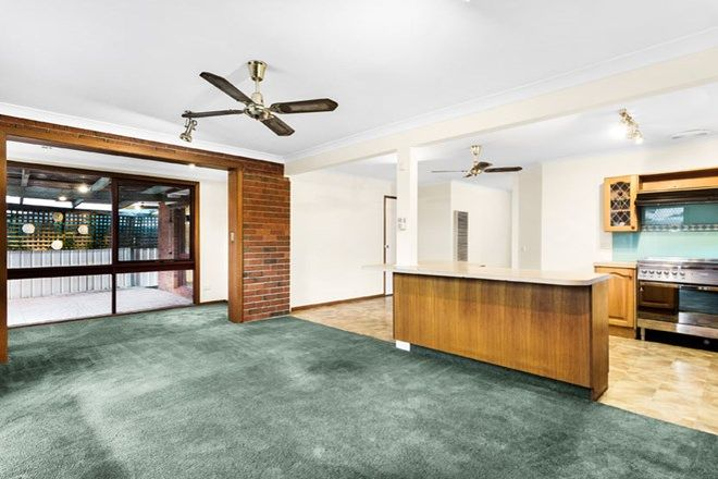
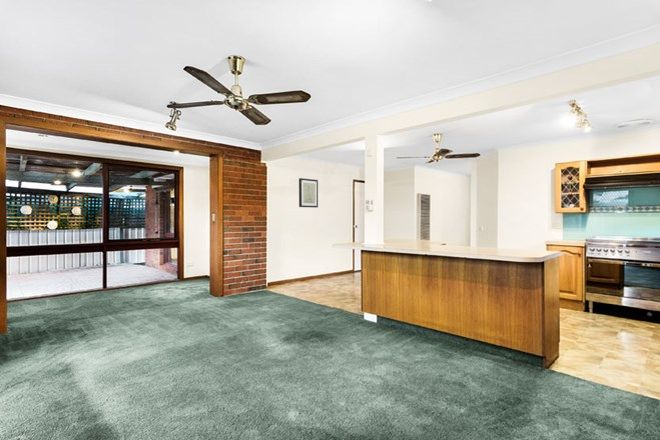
+ wall art (308, 193)
